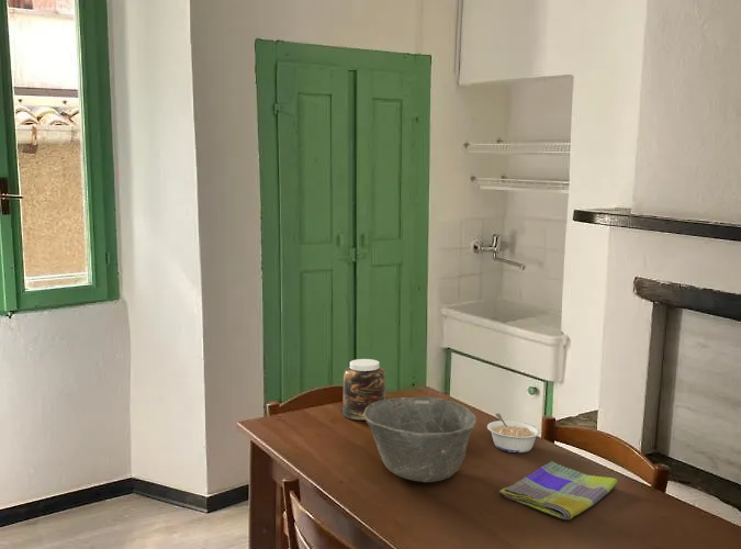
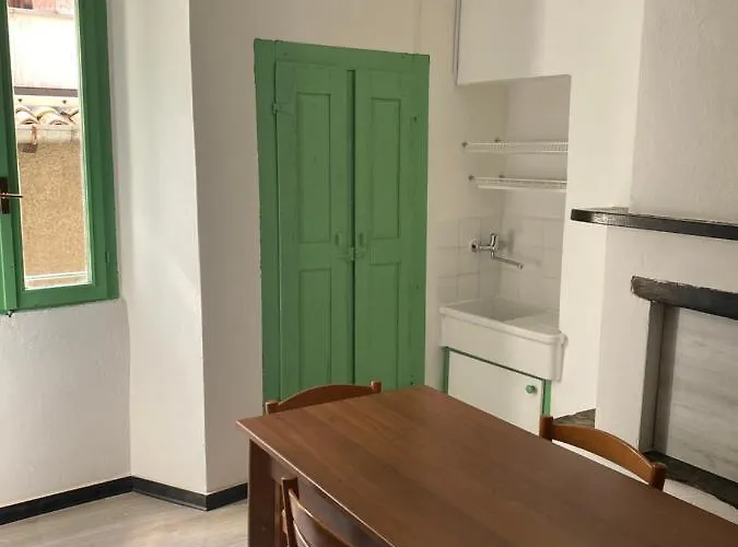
- jar (363, 388)
- dish towel (559, 488)
- bowl (419, 444)
- legume (510, 435)
